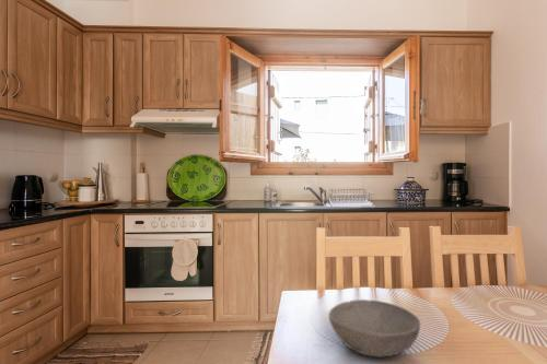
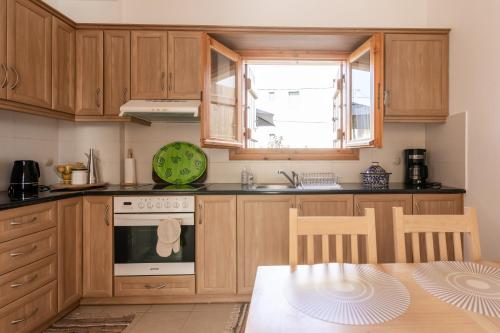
- bowl (372, 330)
